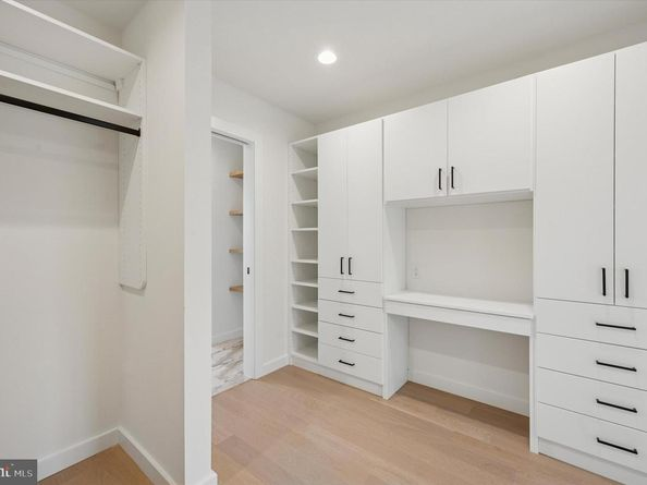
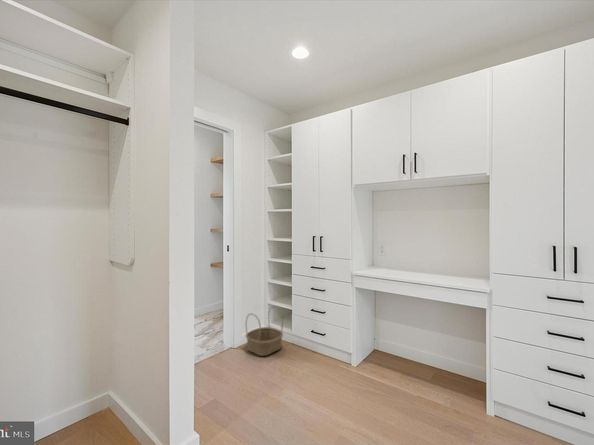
+ basket (264, 329)
